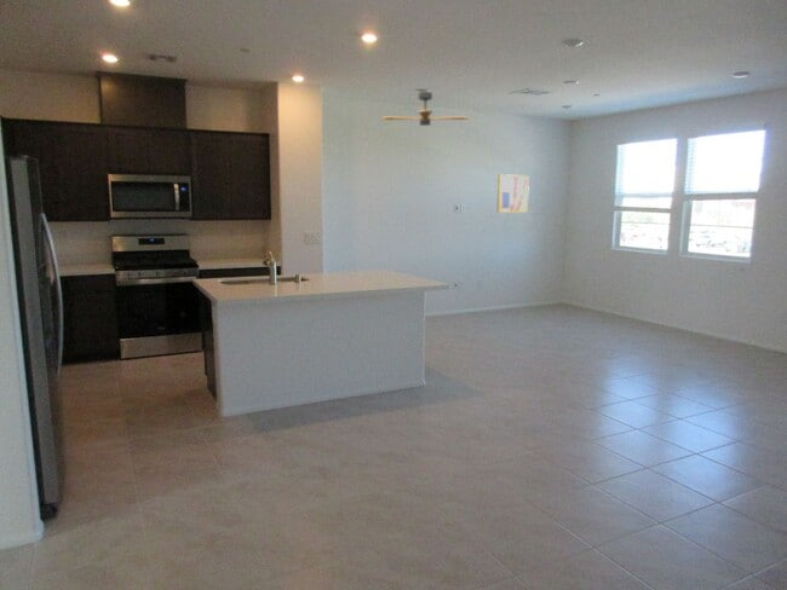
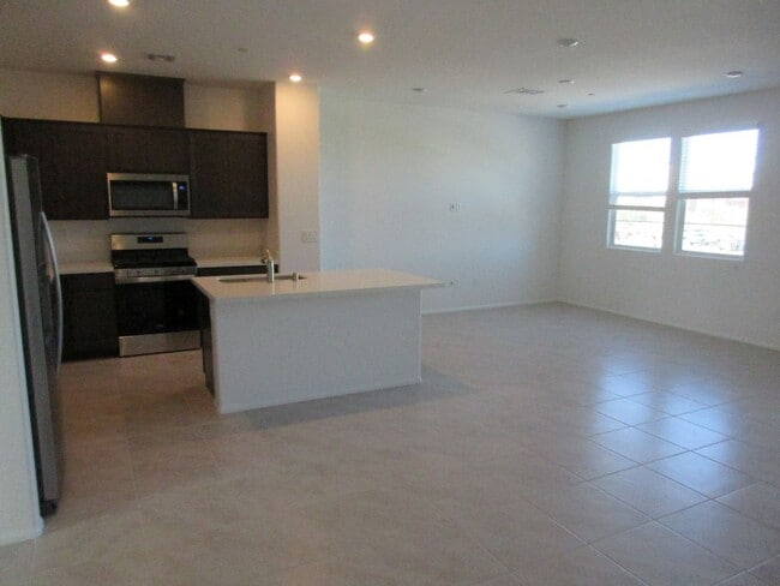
- ceiling fan (425, 108)
- wall art (512, 193)
